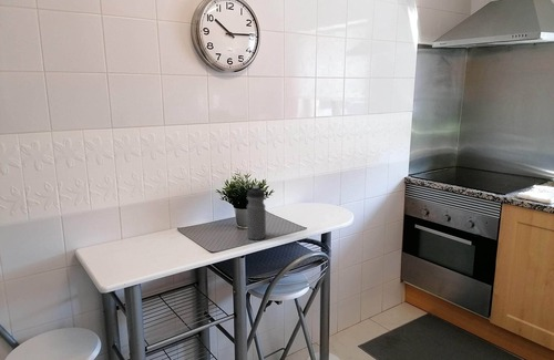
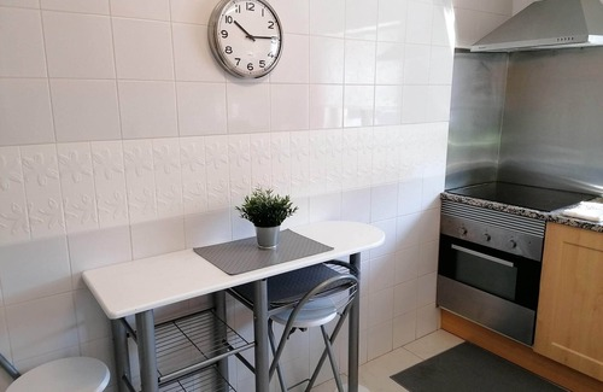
- water bottle (256, 212)
